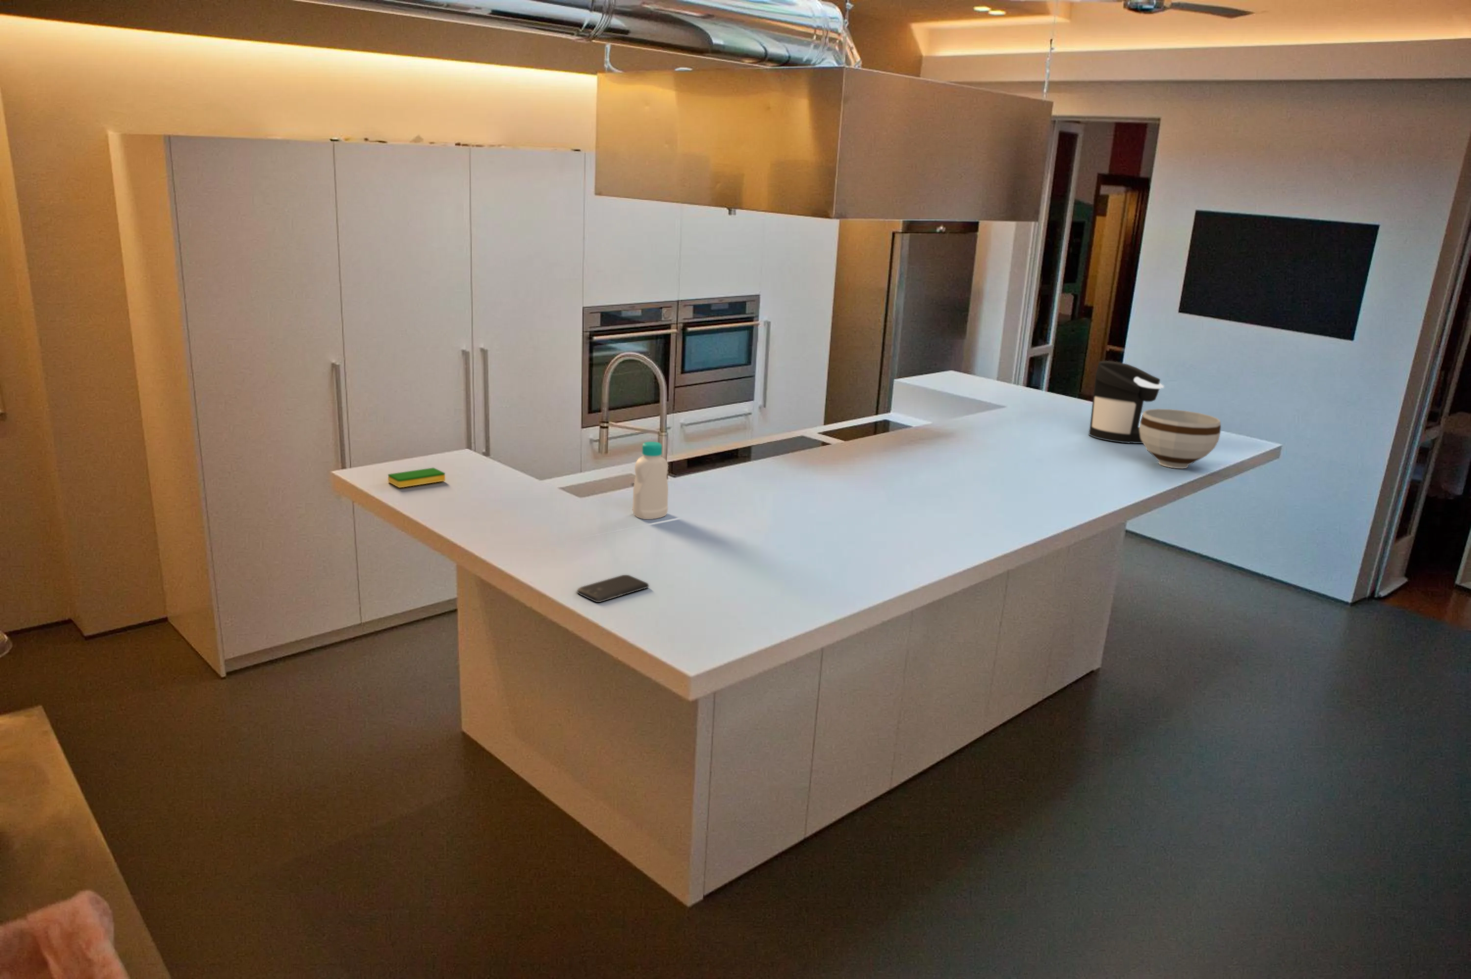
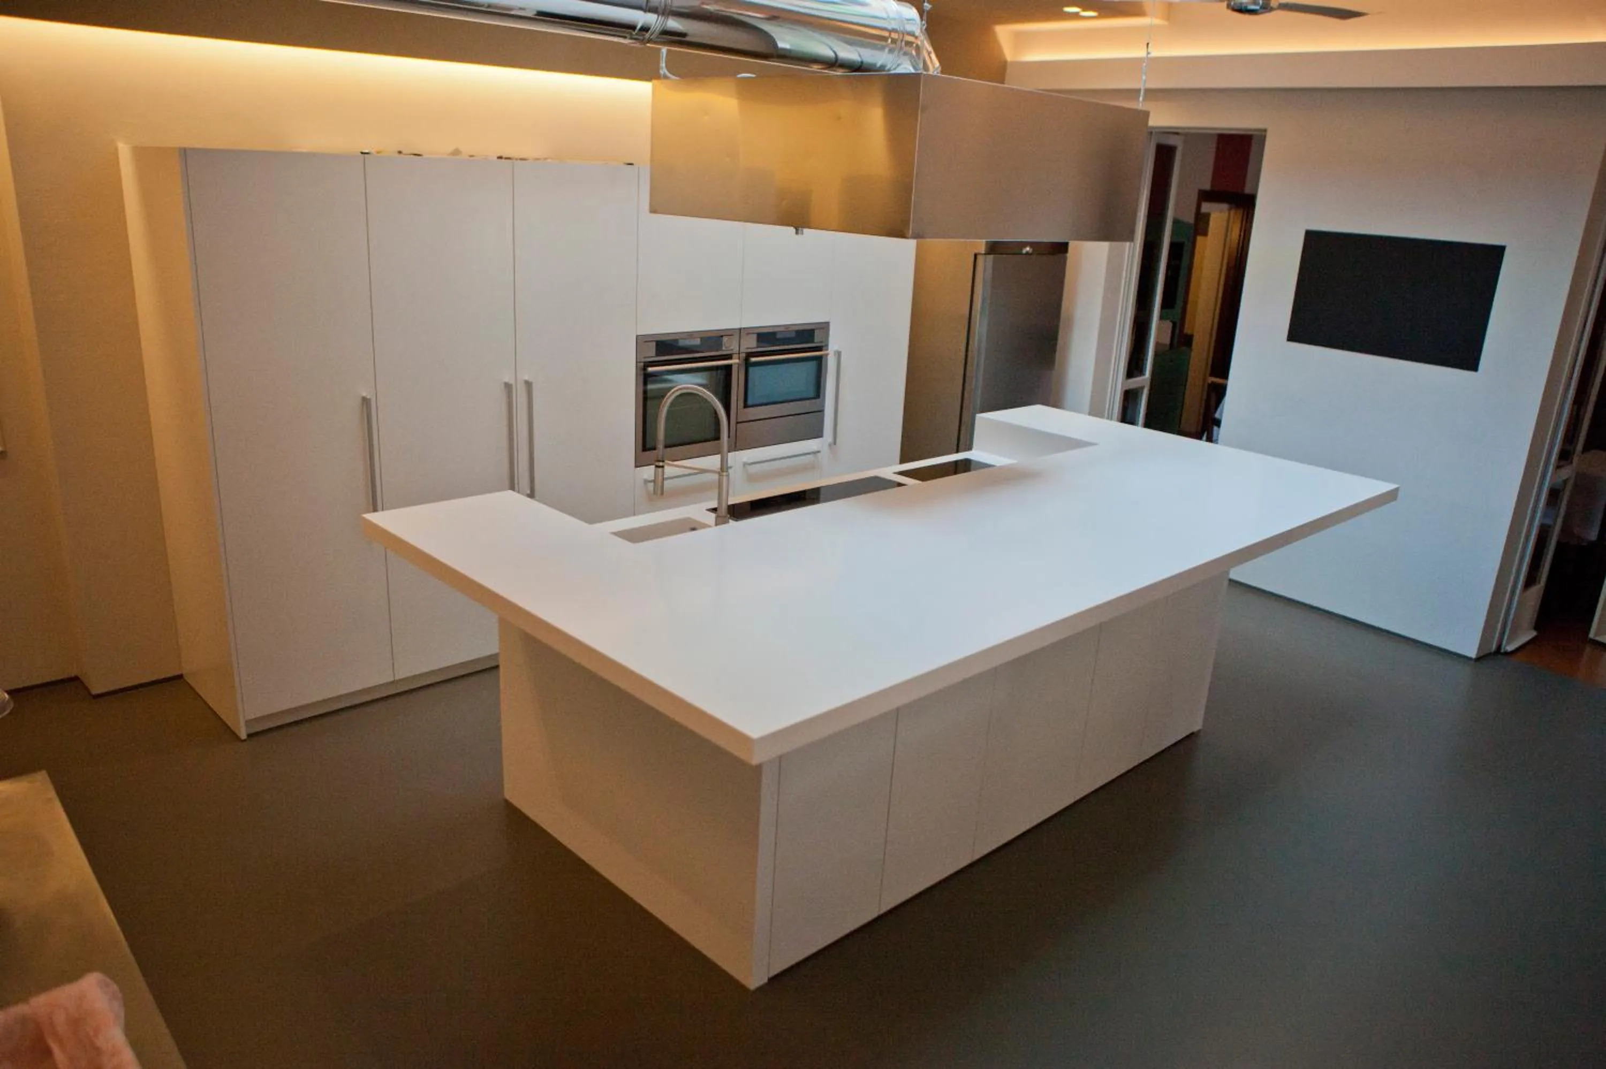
- coffee maker (1127, 401)
- dish sponge (416, 477)
- bottle (650, 480)
- smartphone (613, 587)
- bowl (1177, 440)
